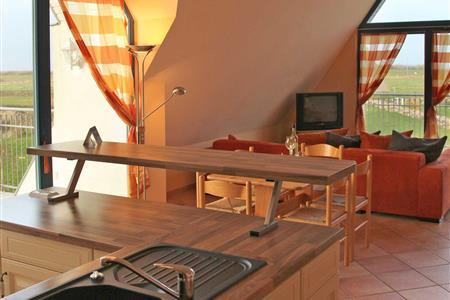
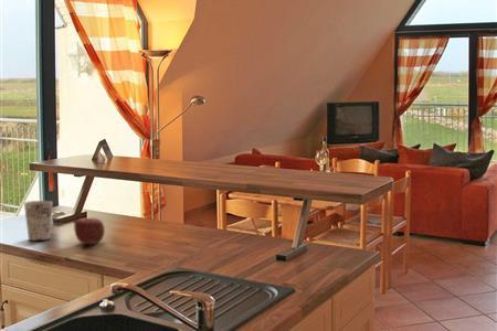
+ cup (39, 221)
+ apple (89, 231)
